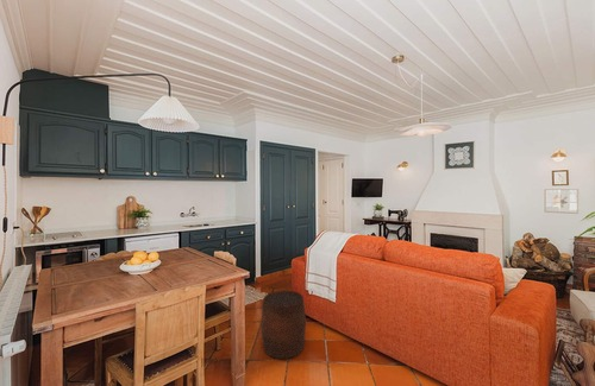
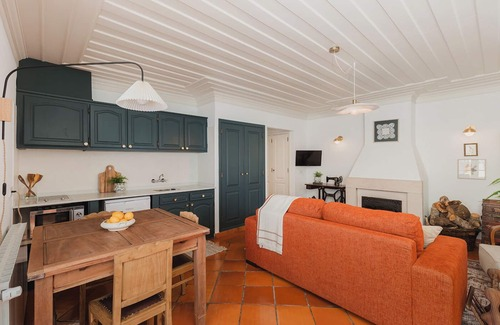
- stool (283, 322)
